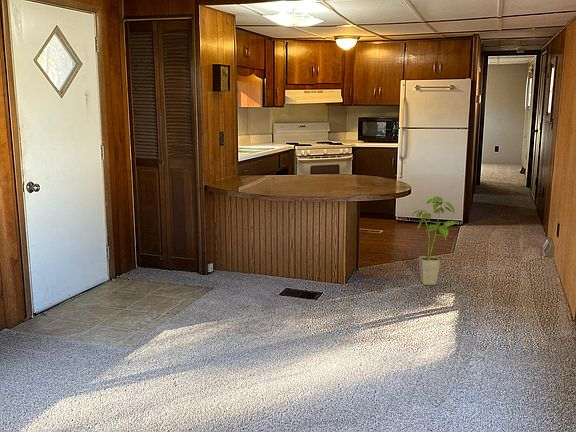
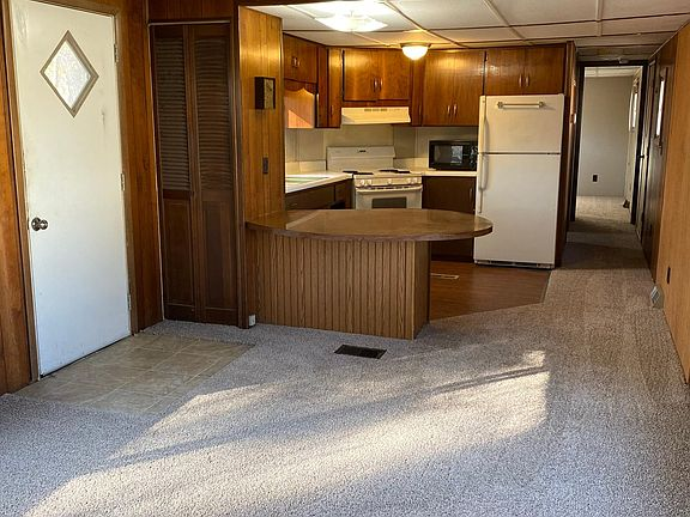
- house plant (435, 240)
